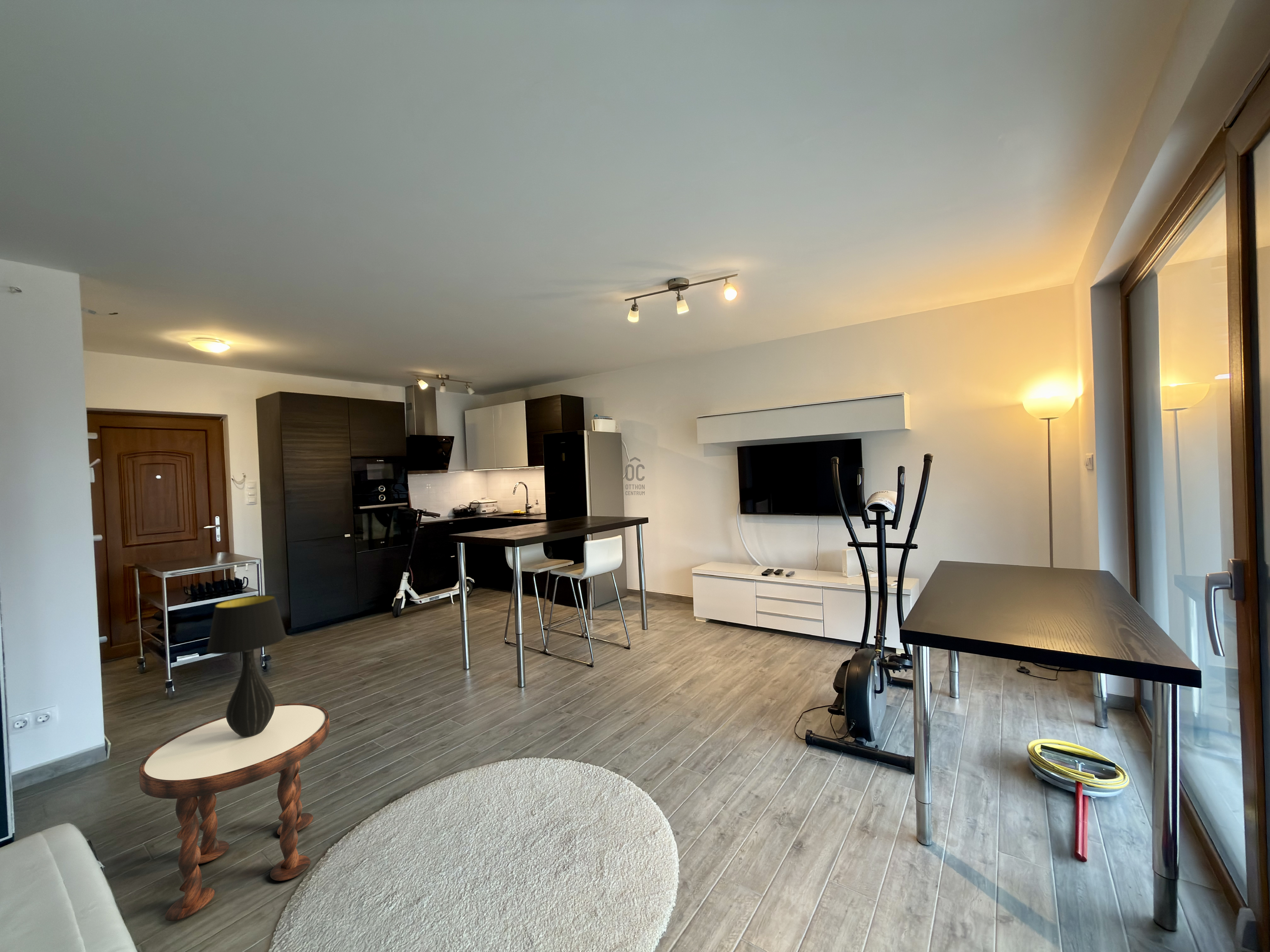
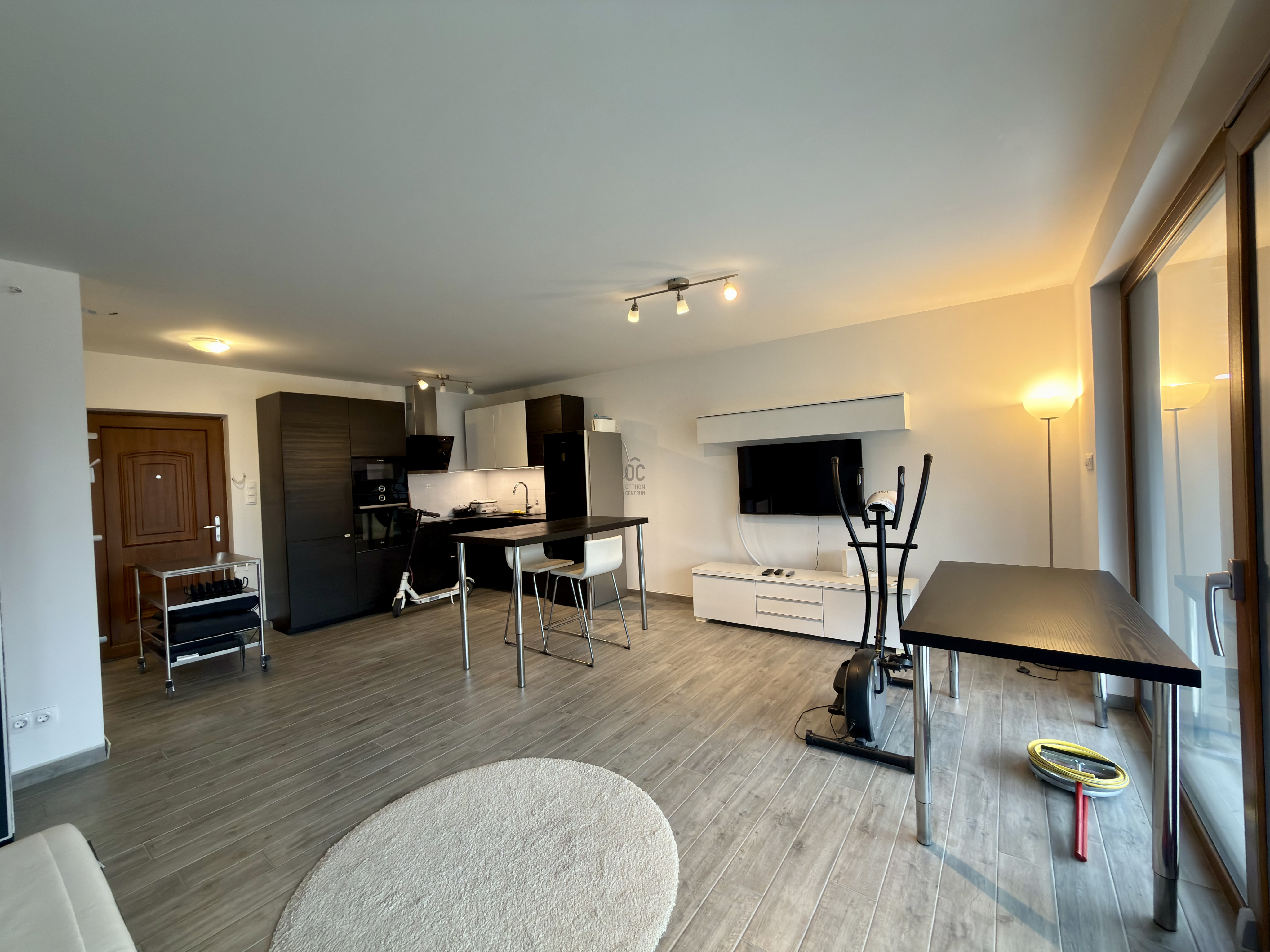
- table lamp (249, 666)
- side table (242, 786)
